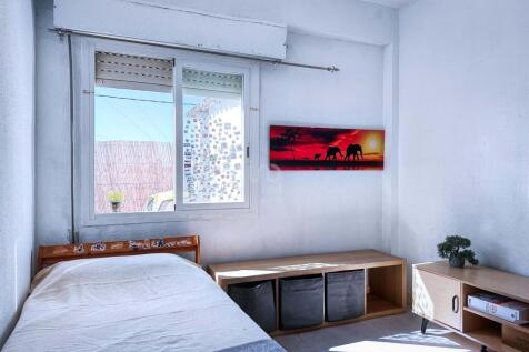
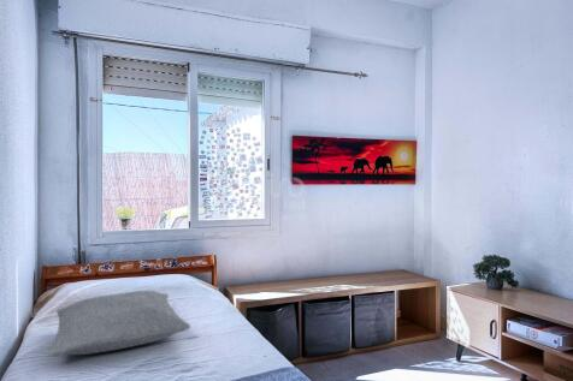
+ pillow (119, 319)
